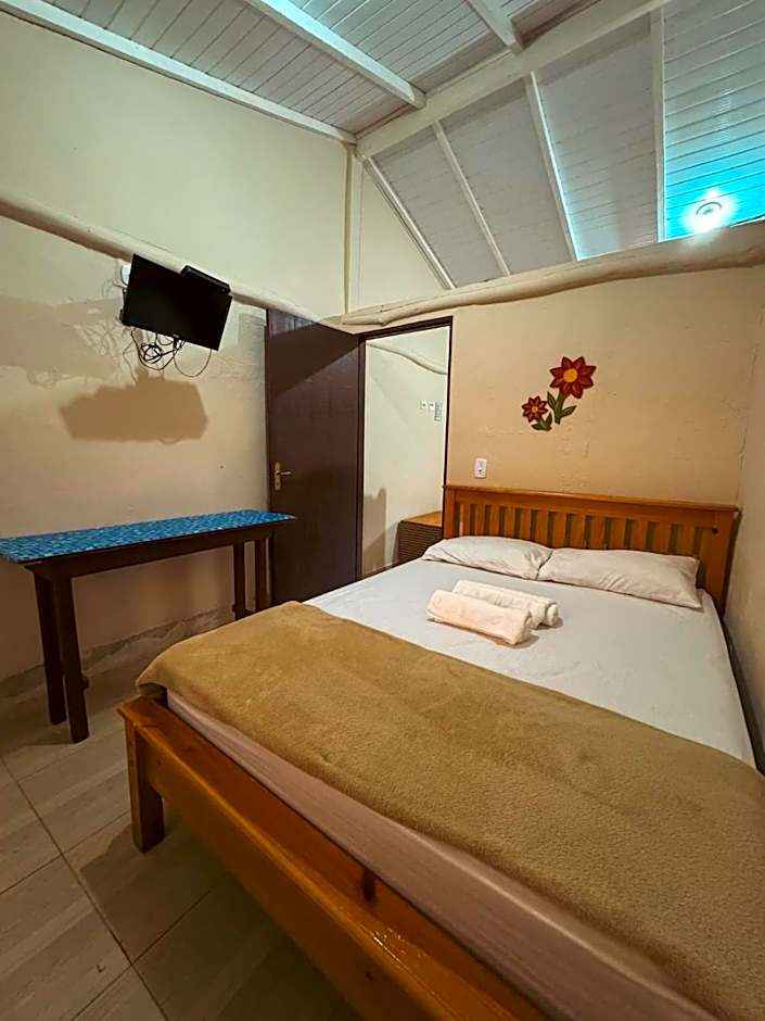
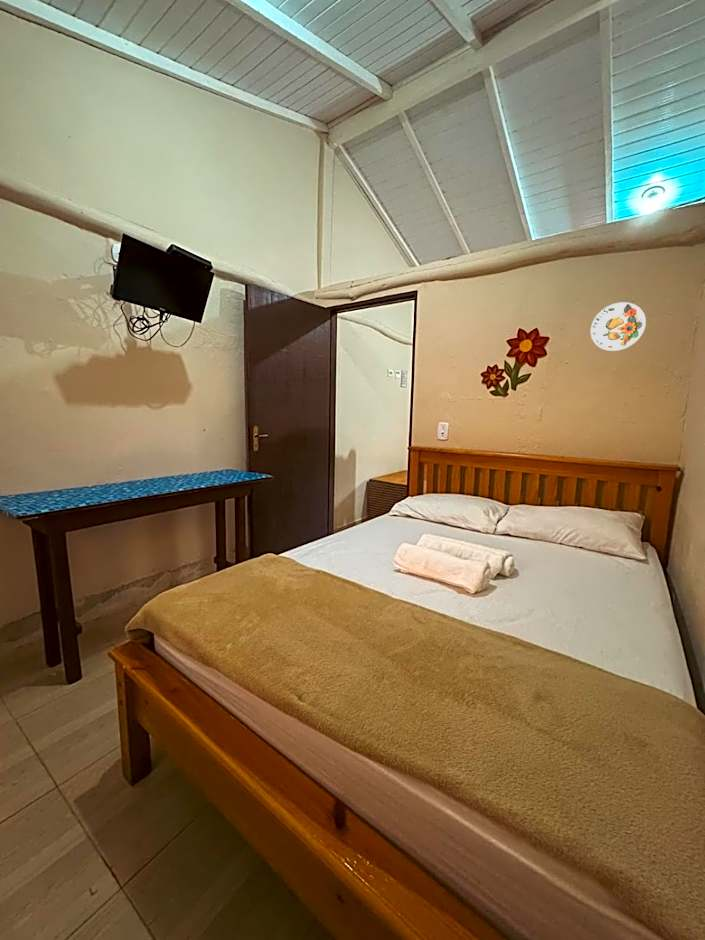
+ decorative plate (617, 326)
